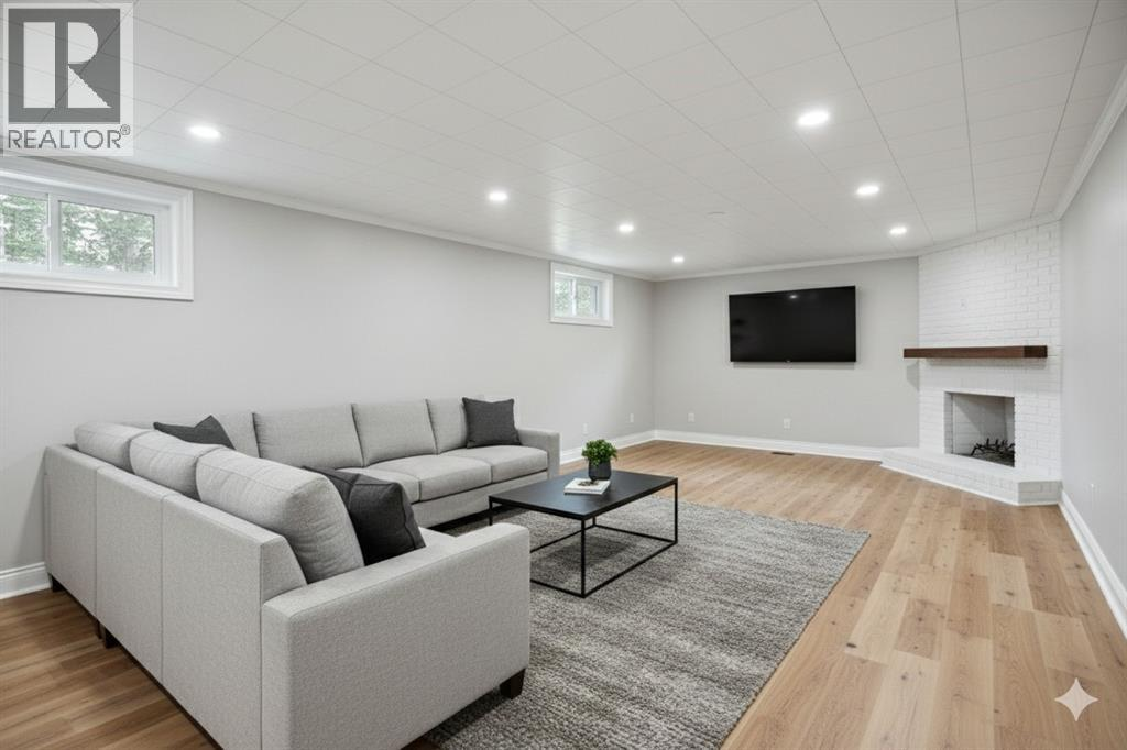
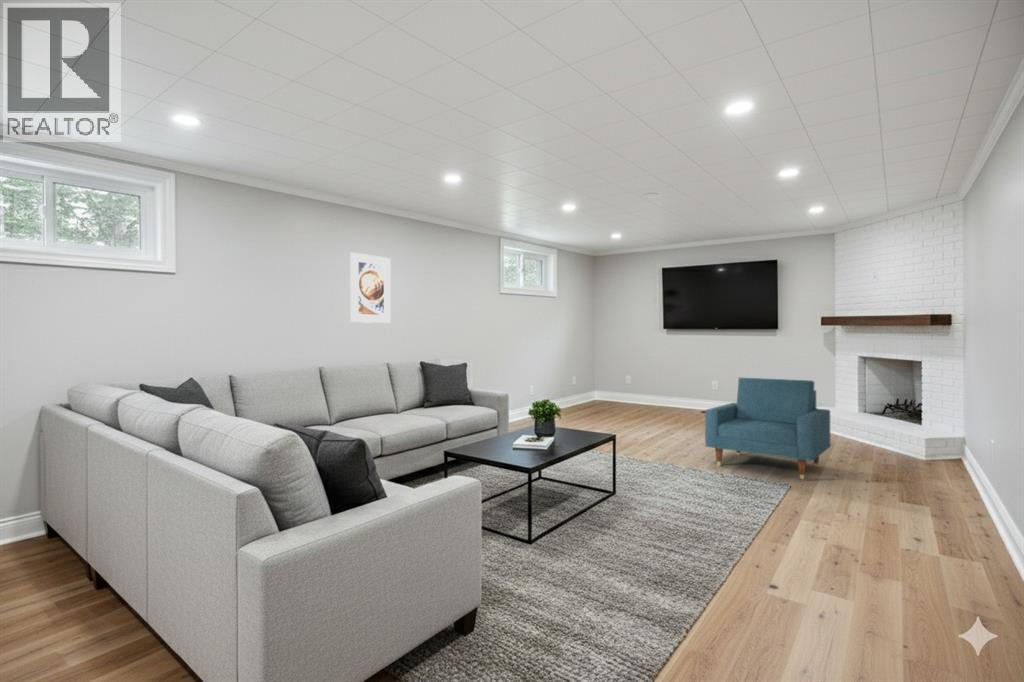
+ armchair (767, 423)
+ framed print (371, 289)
